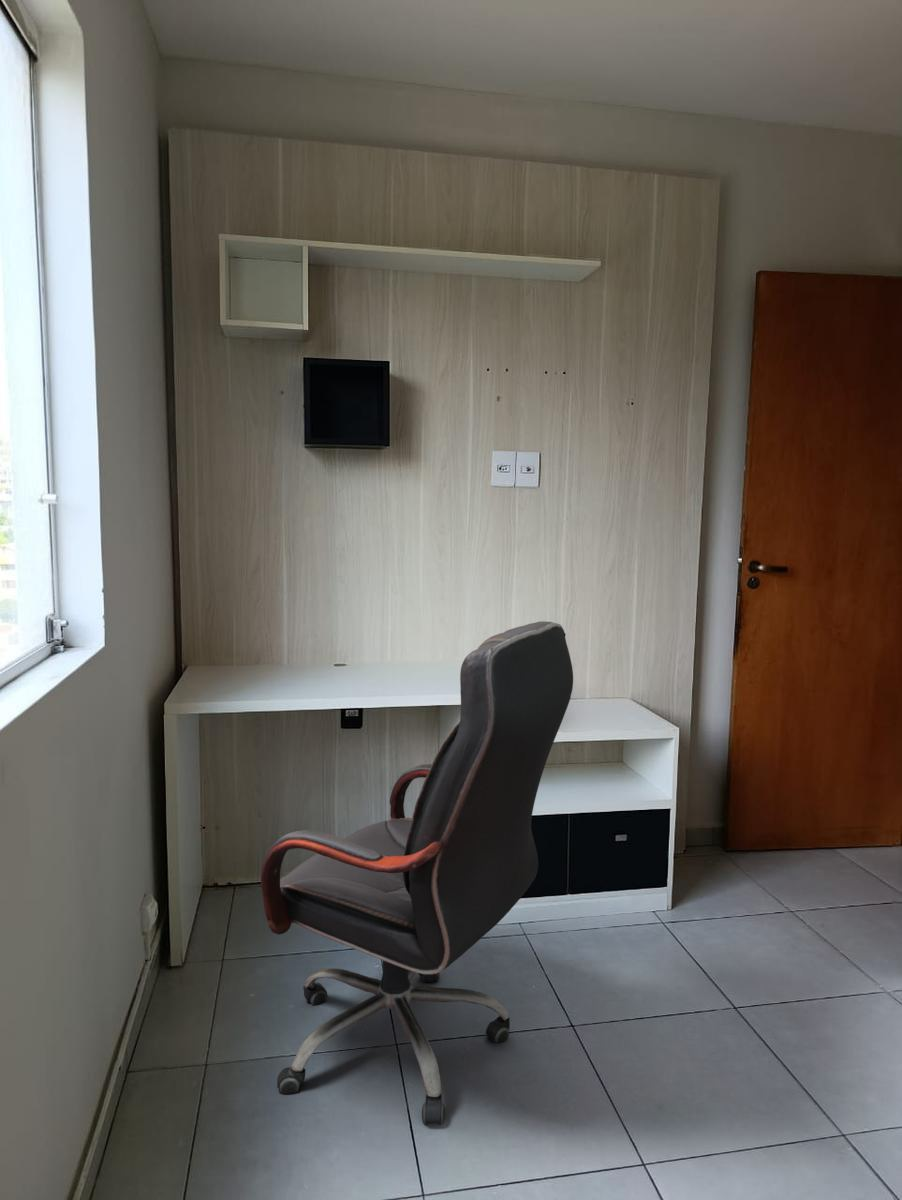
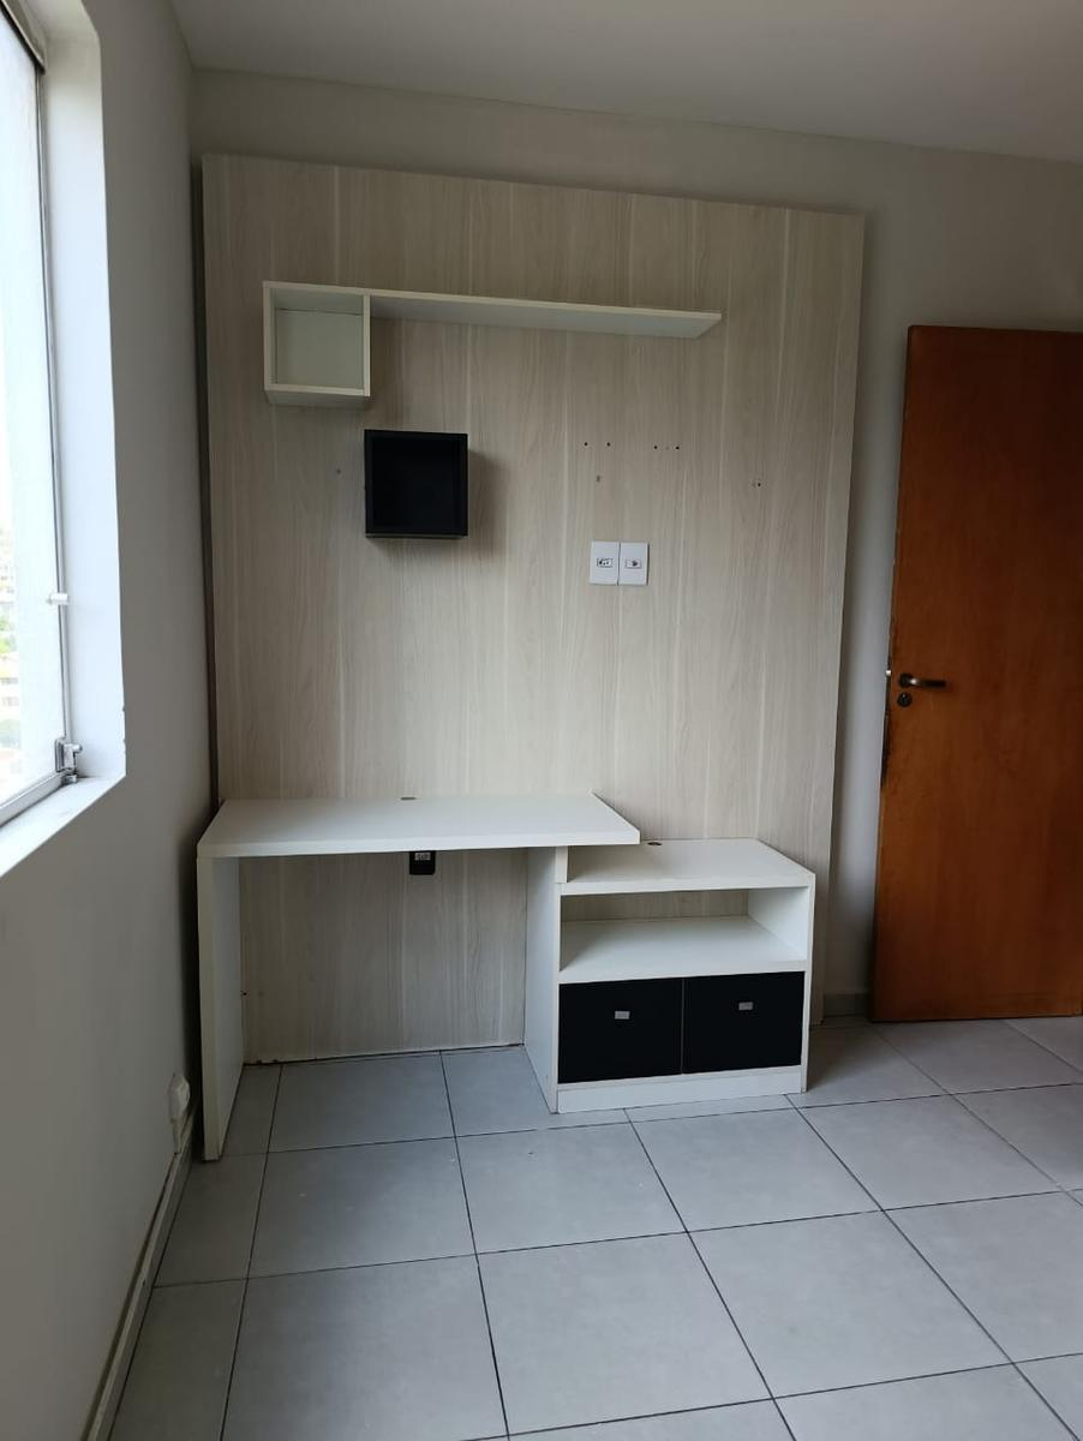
- office chair (411, 837)
